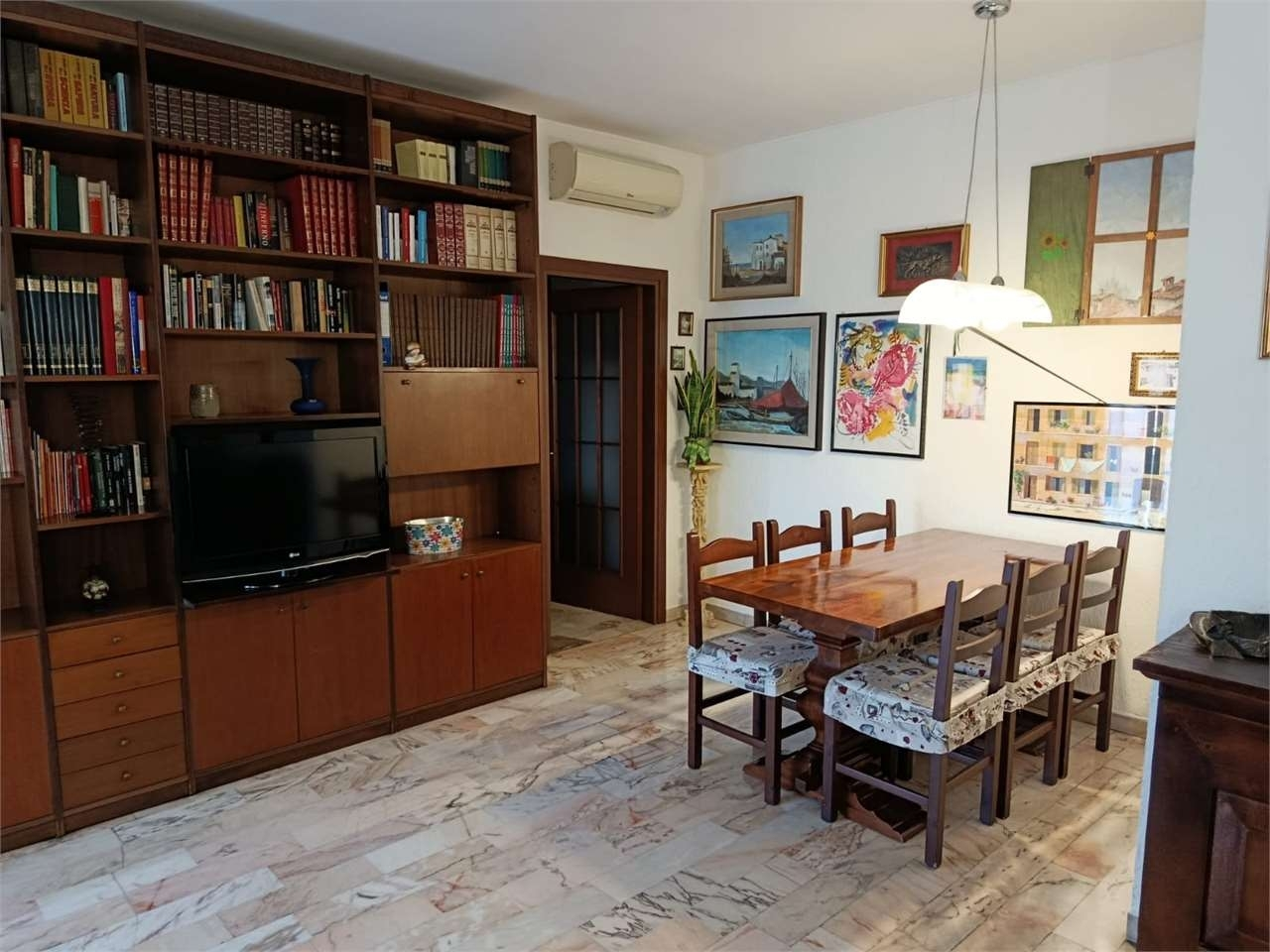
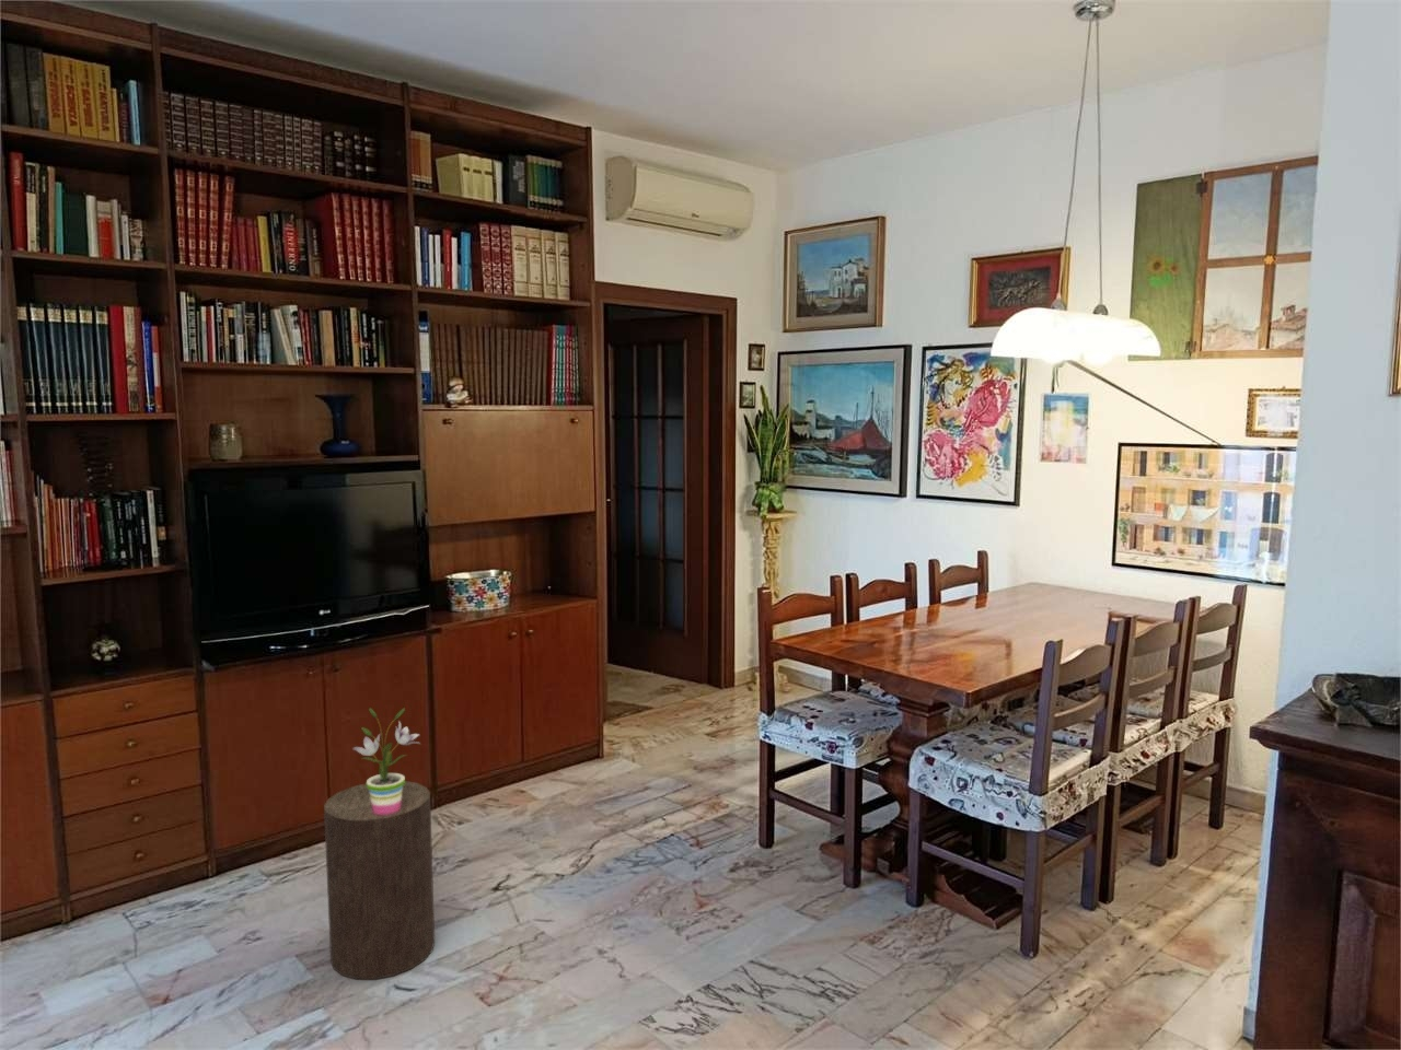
+ stool (379, 875)
+ potted plant (386, 752)
